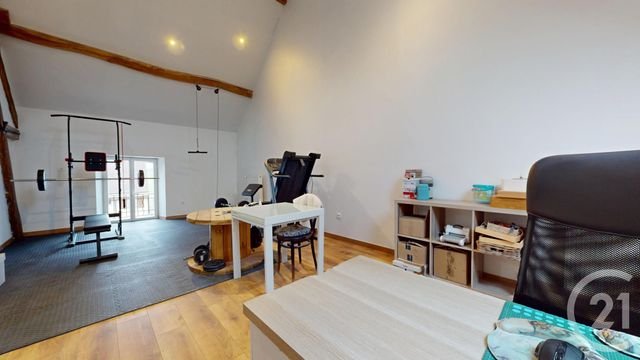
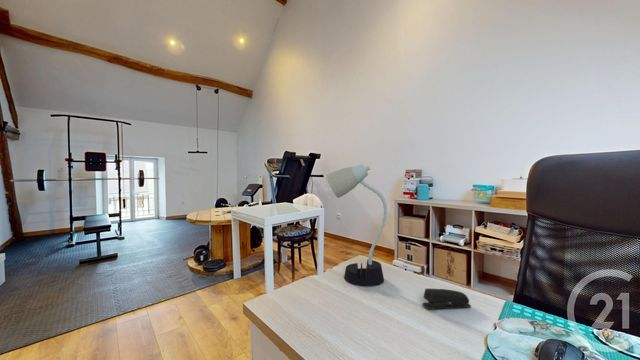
+ desk lamp (378, 232)
+ stapler (446, 297)
